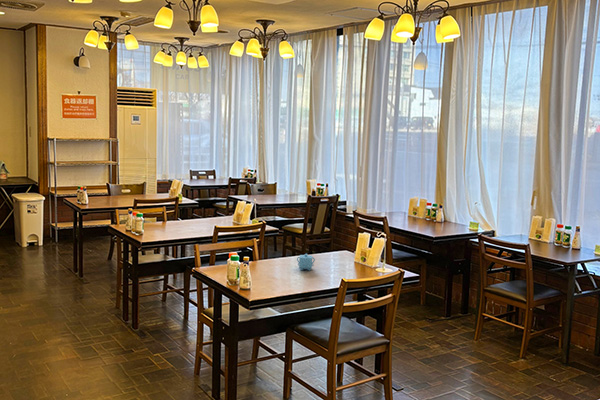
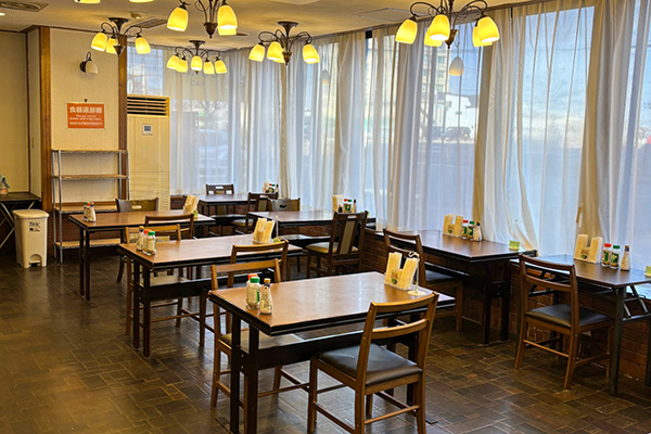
- teapot (305, 261)
